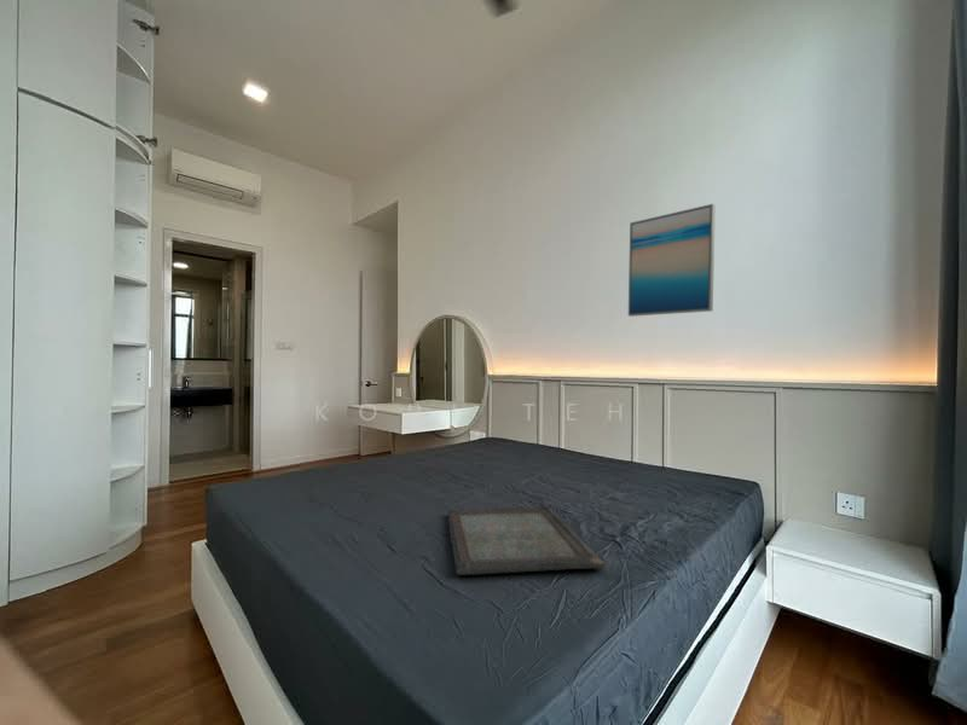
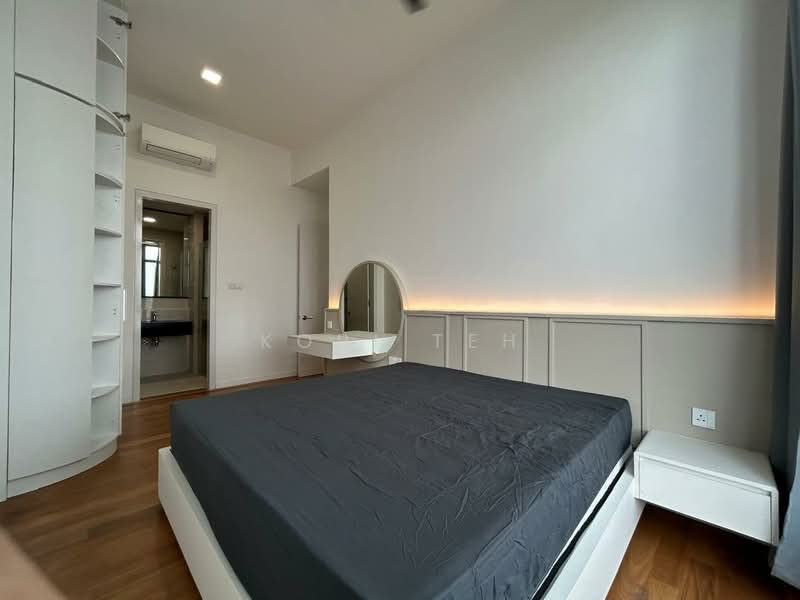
- serving tray (514, 534)
- wall art (668, 263)
